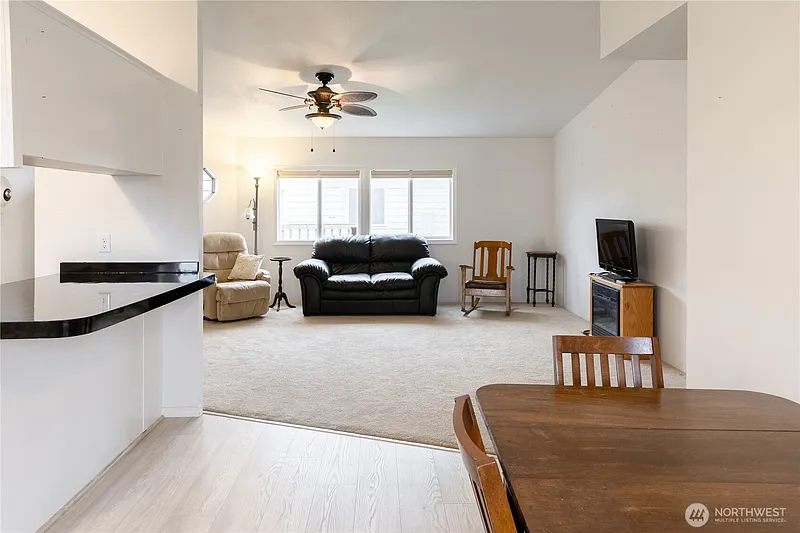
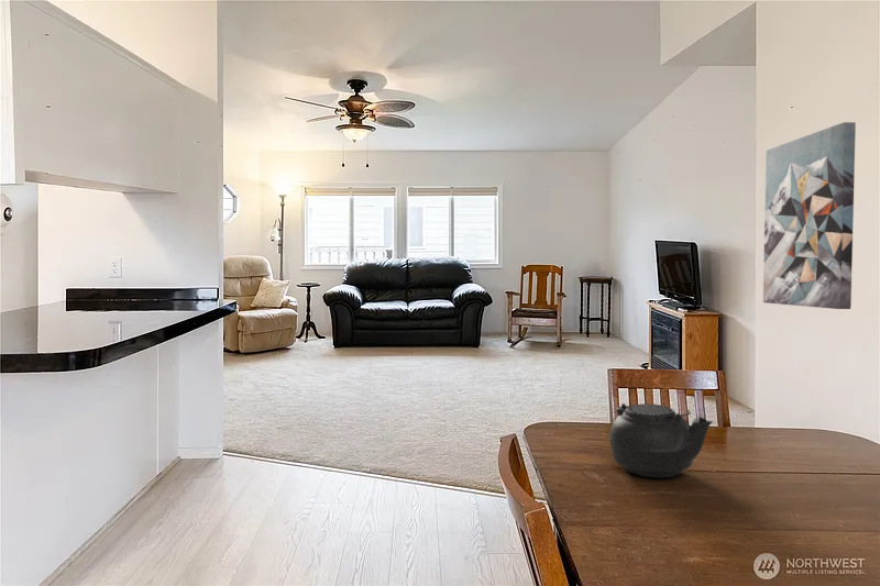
+ wall art (804, 221)
+ teapot (659, 441)
